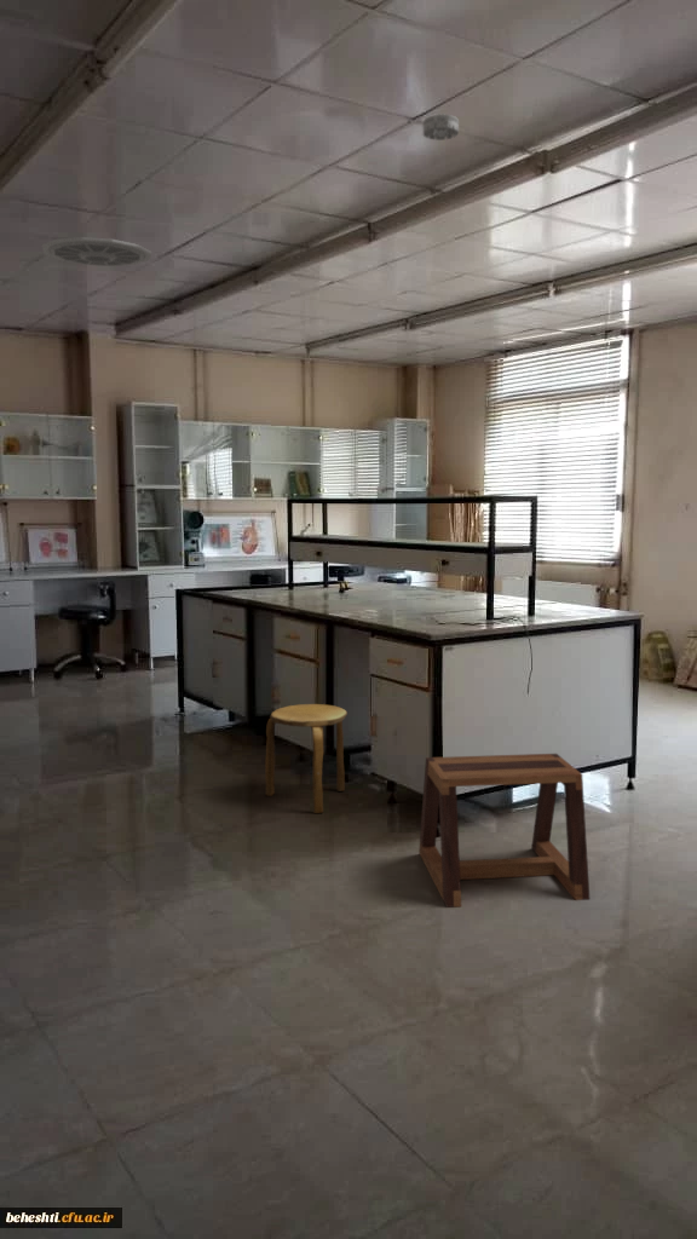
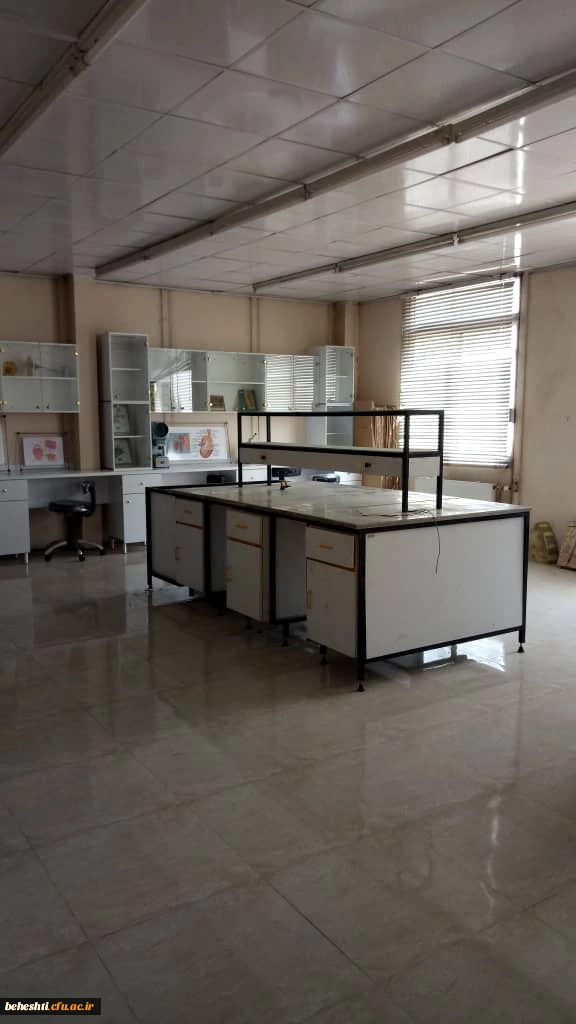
- smoke detector (440, 126)
- stool (534, 826)
- stool (313, 756)
- ceiling vent (97, 254)
